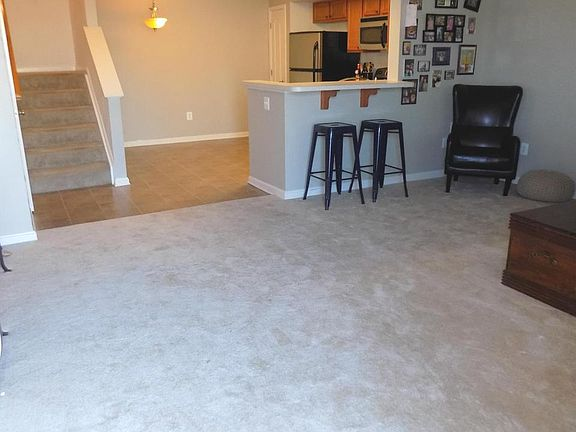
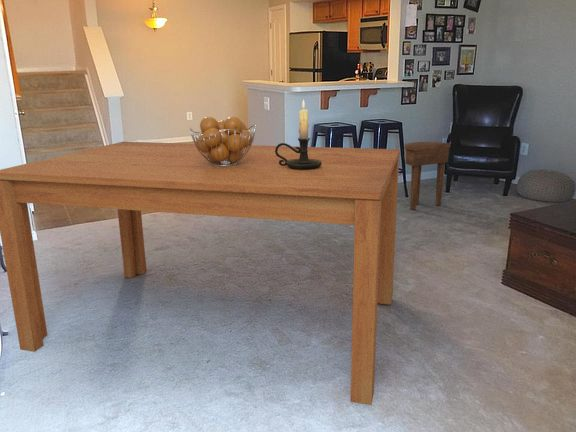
+ fruit basket (223, 140)
+ candle holder (299, 133)
+ side table (420, 175)
+ dining table (219, 215)
